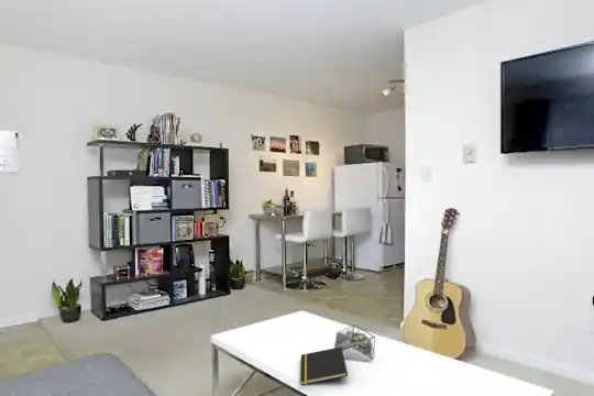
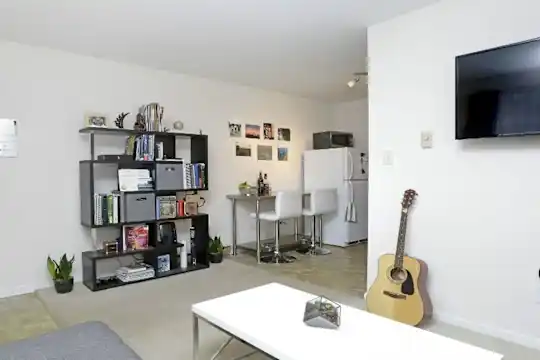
- notepad (322, 364)
